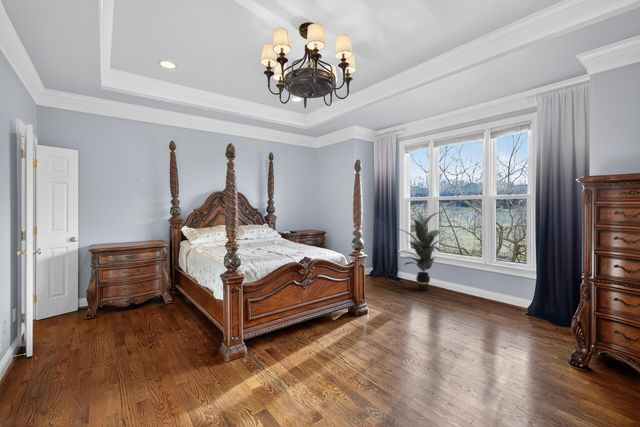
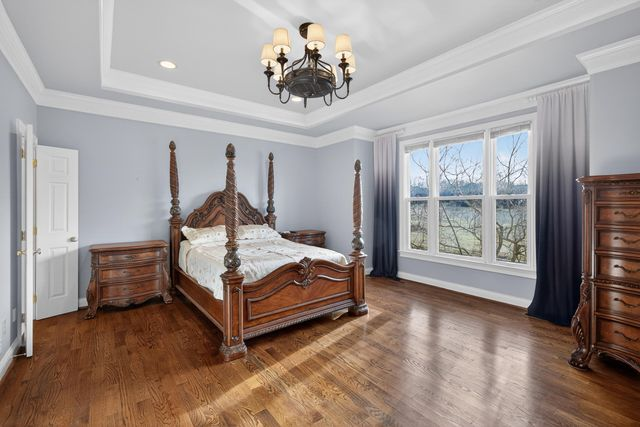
- indoor plant (421, 248)
